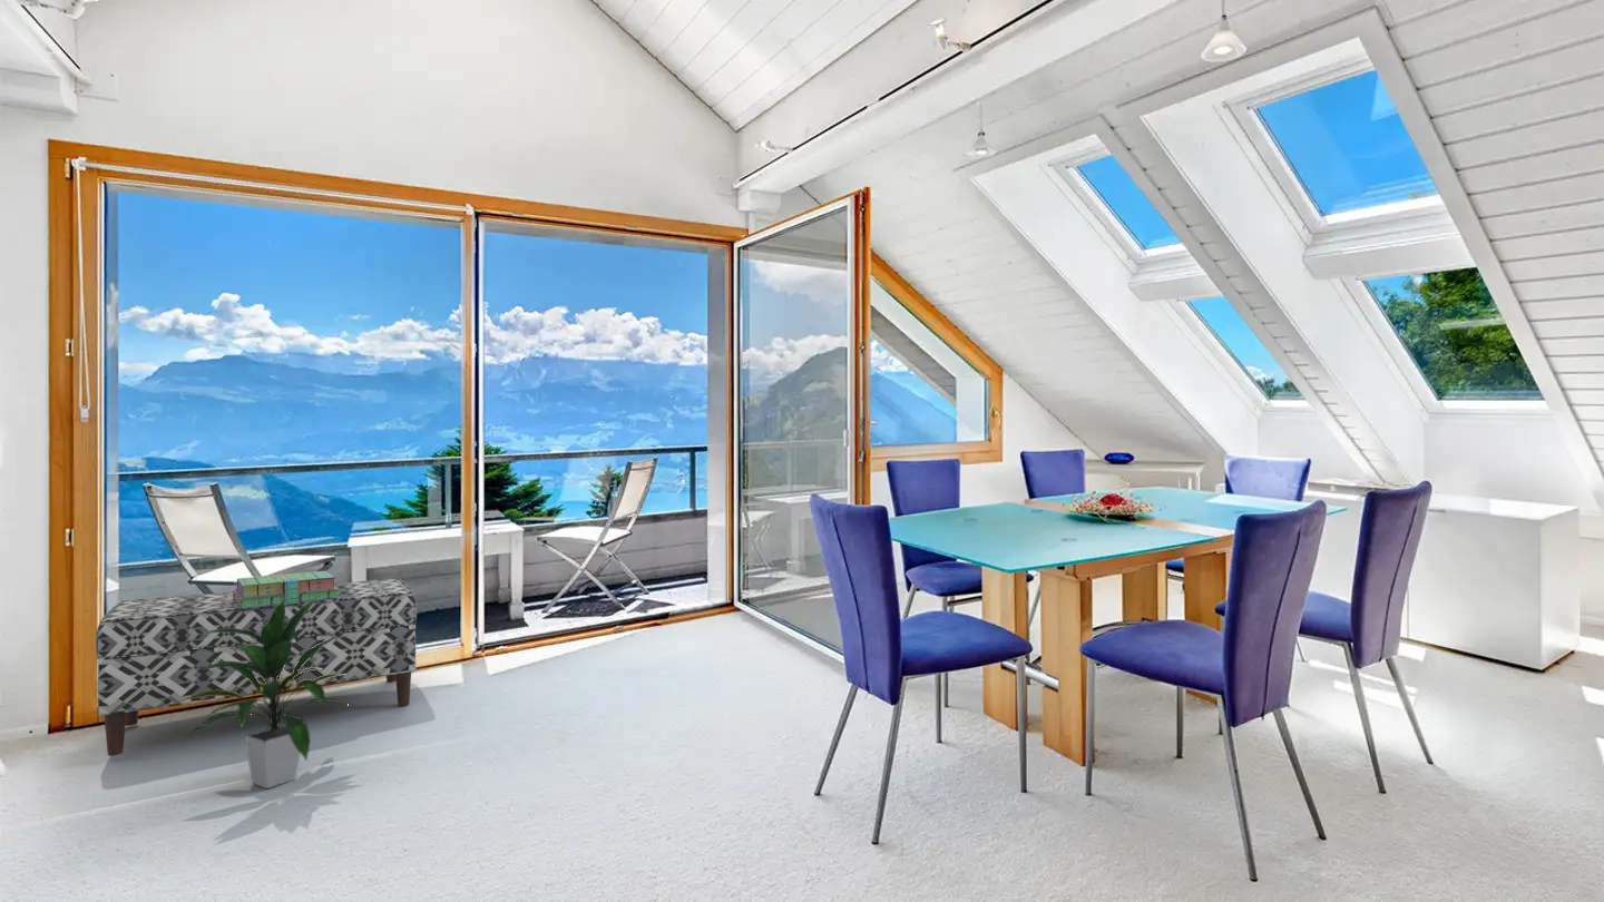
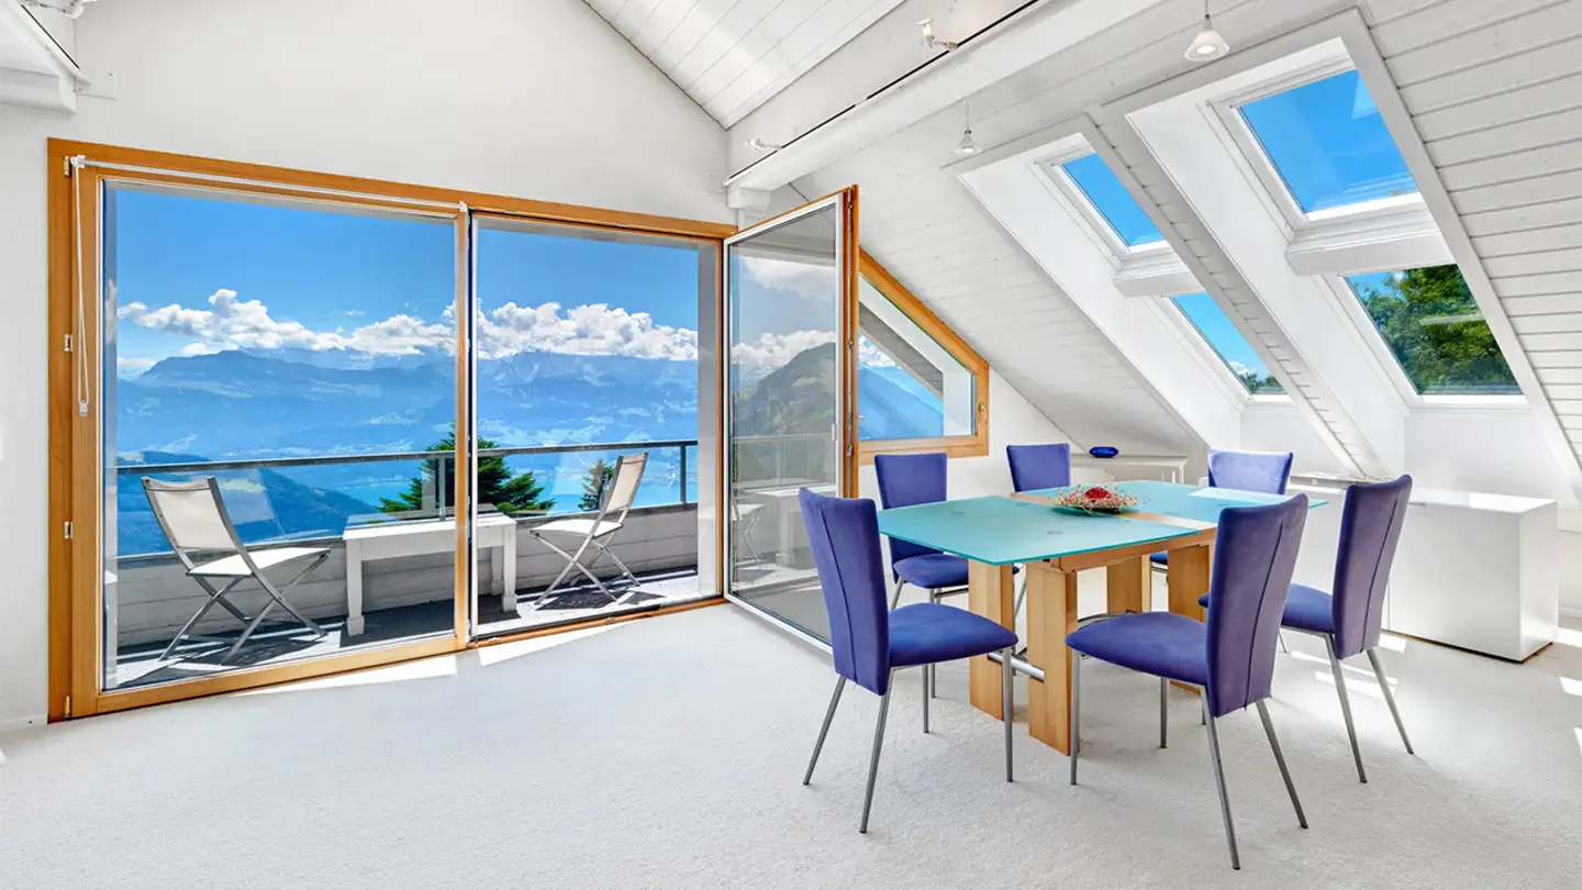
- bench (262, 645)
- stack of books (285, 588)
- indoor plant (273, 692)
